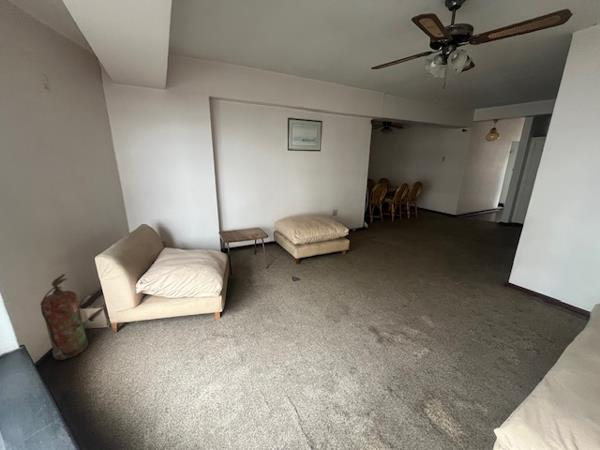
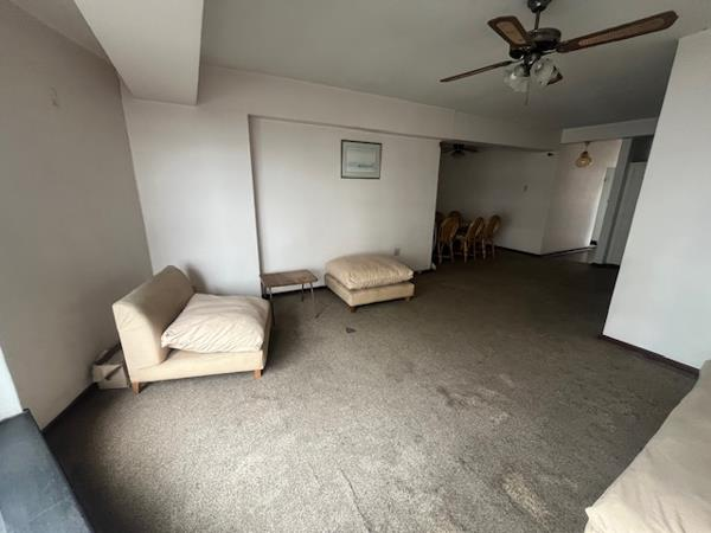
- fire extinguisher (60, 318)
